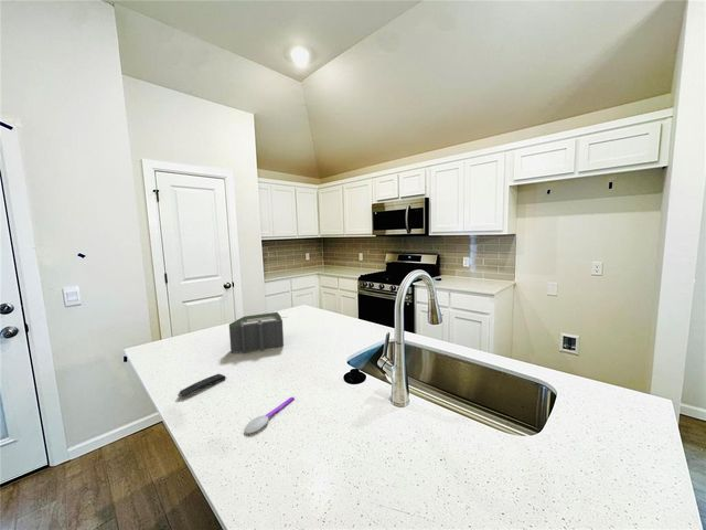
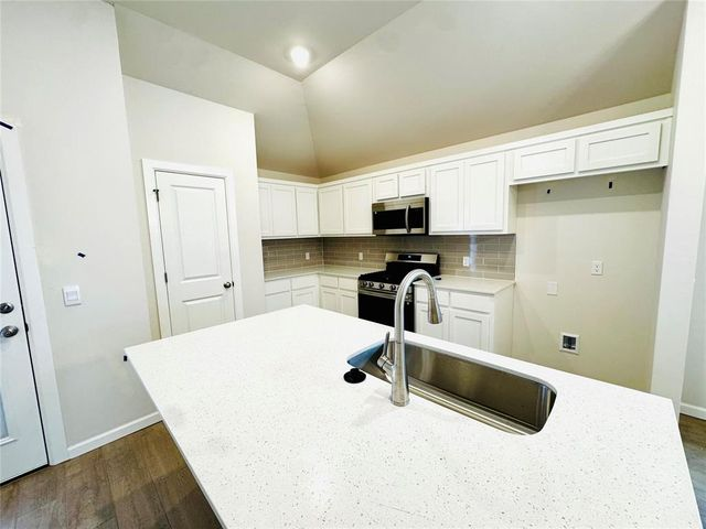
- remote control (202, 384)
- toaster (259, 330)
- spoon (271, 412)
